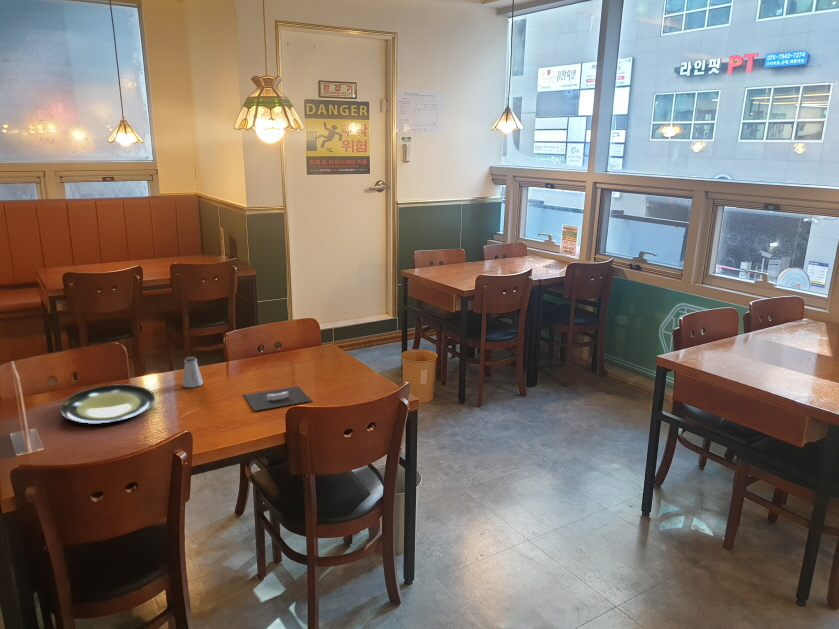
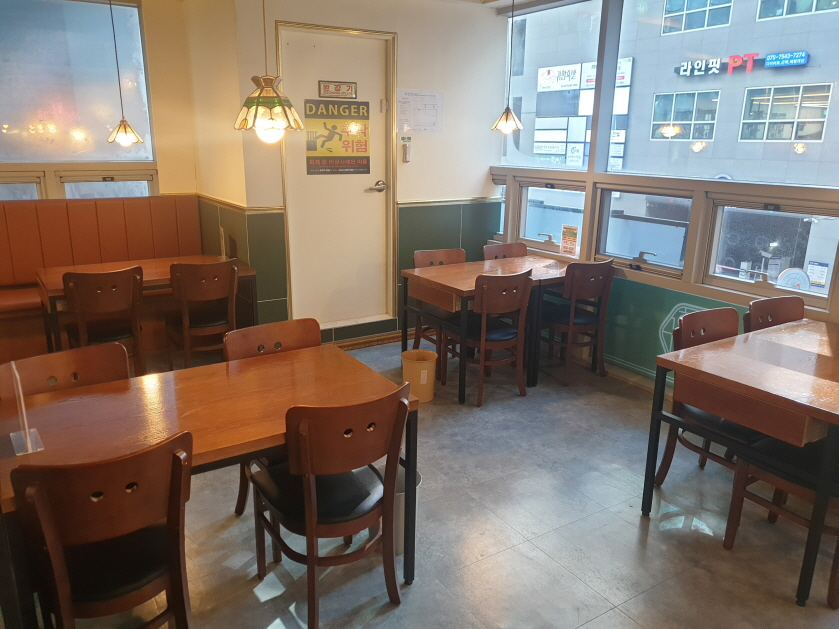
- saltshaker (191, 371)
- architectural model (277, 395)
- plate (108, 403)
